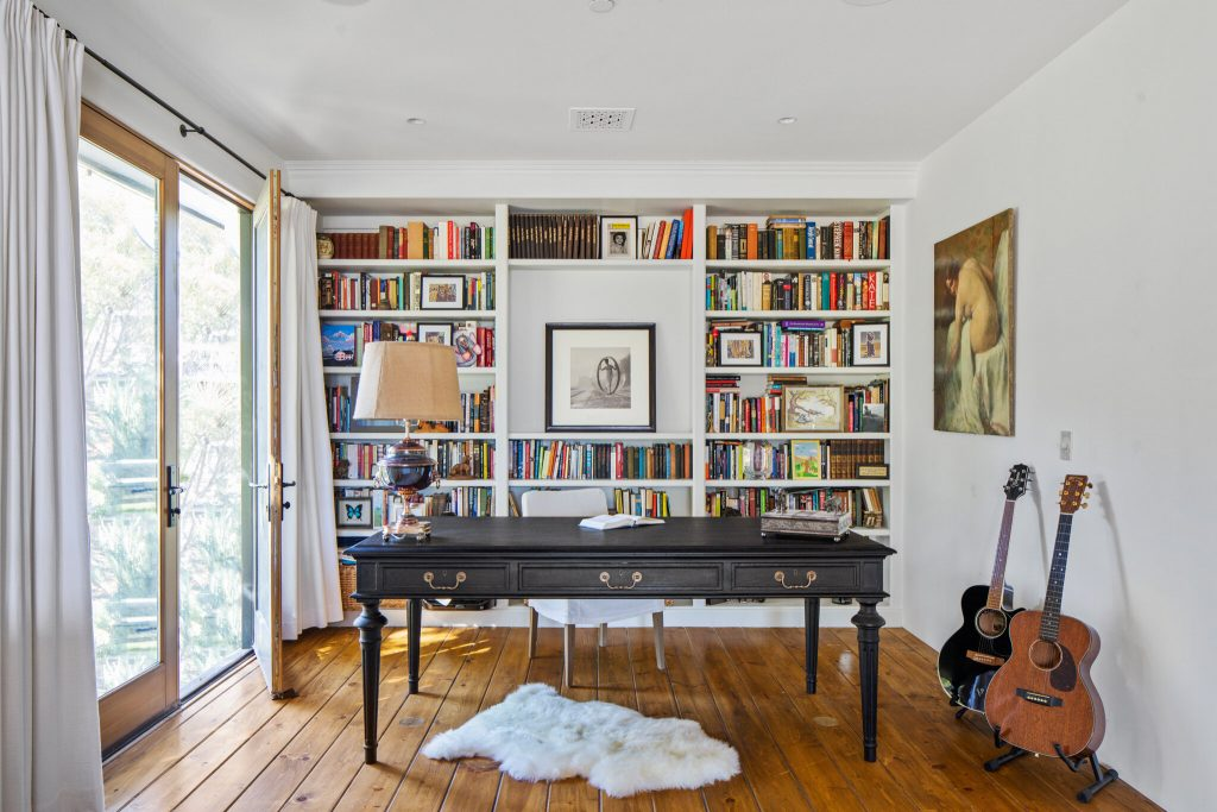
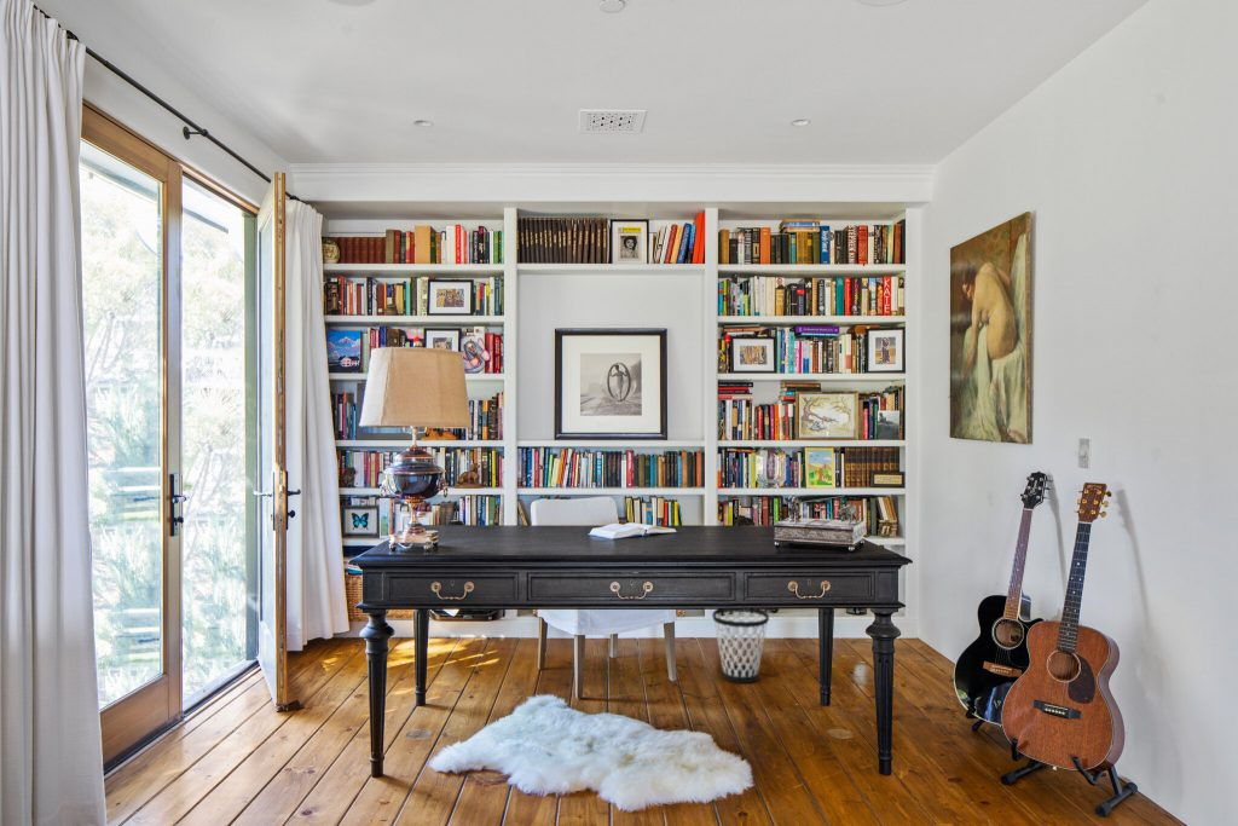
+ wastebasket (737, 645)
